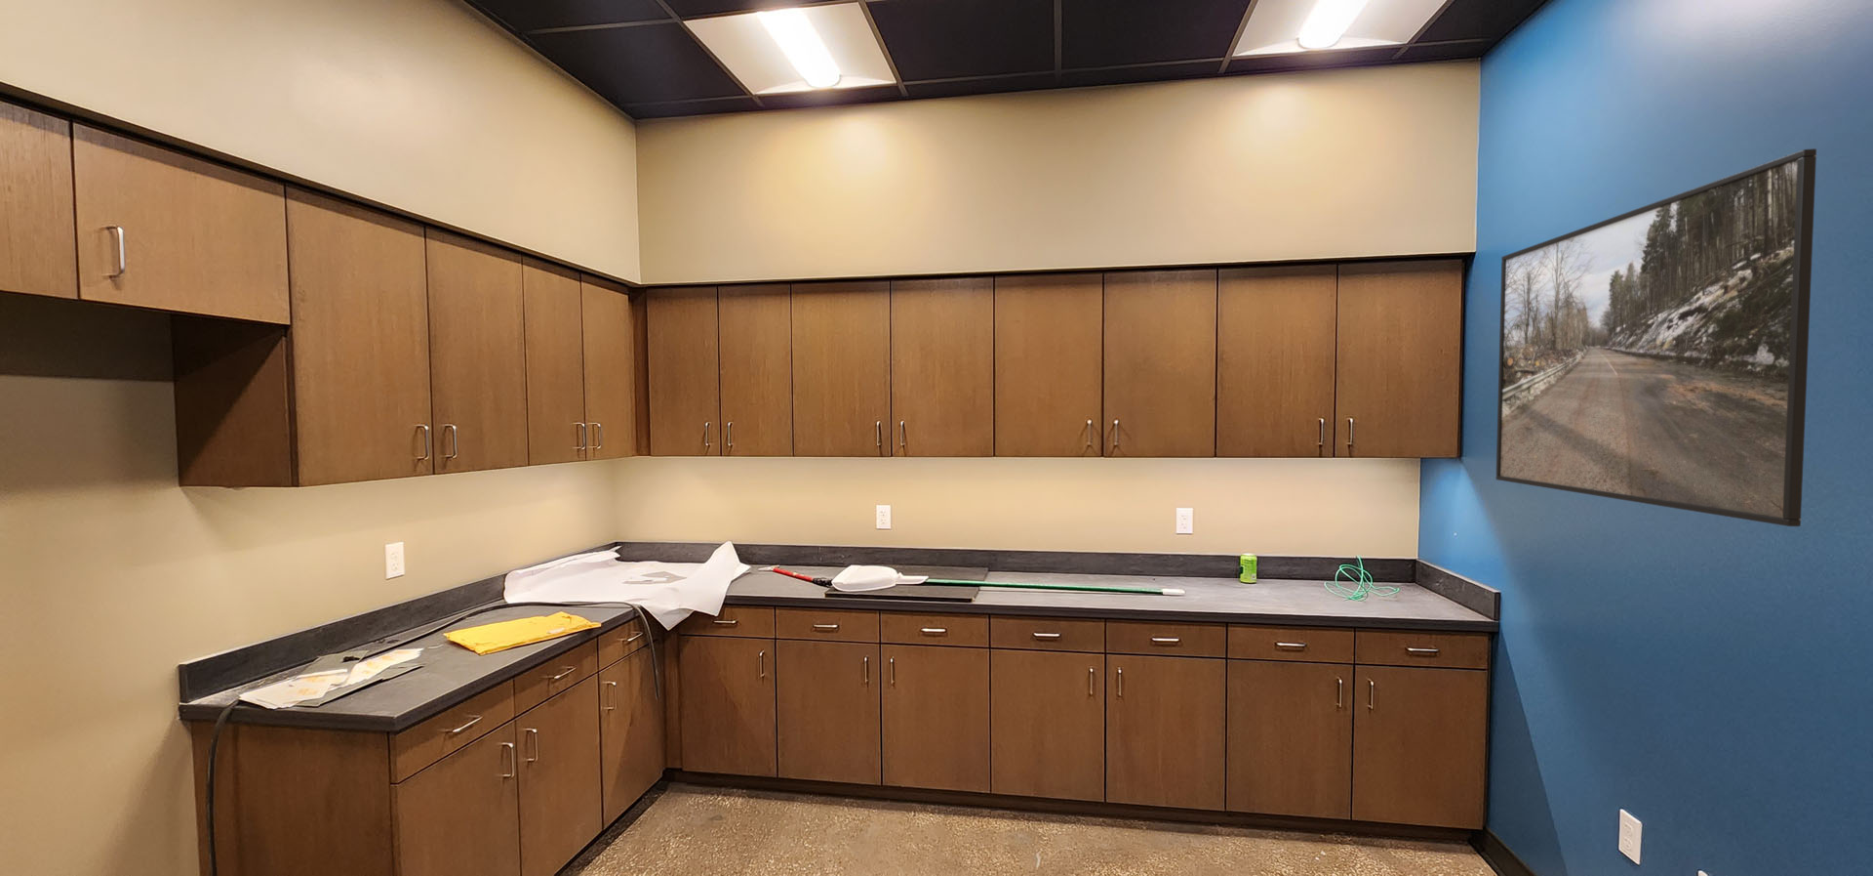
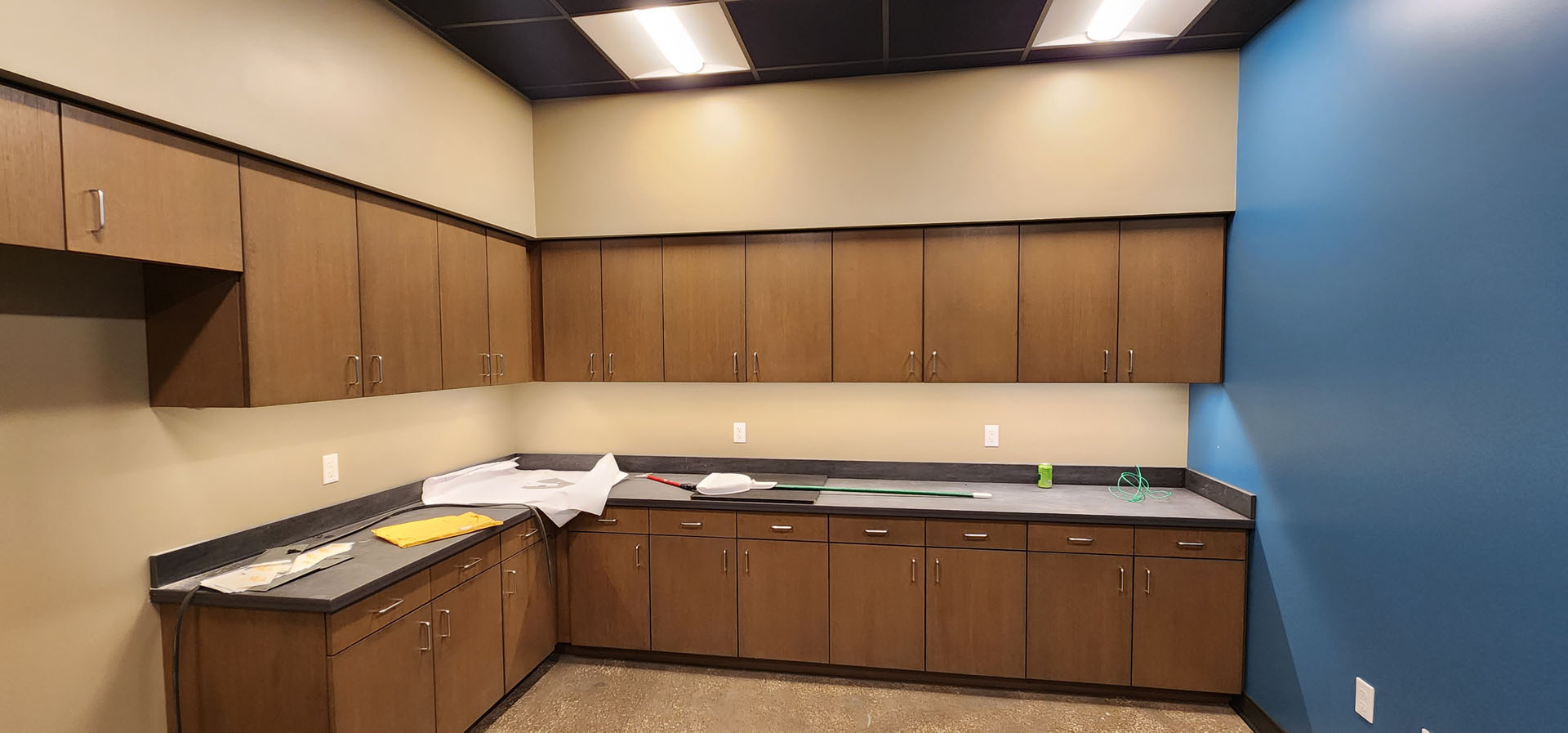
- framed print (1614, 357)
